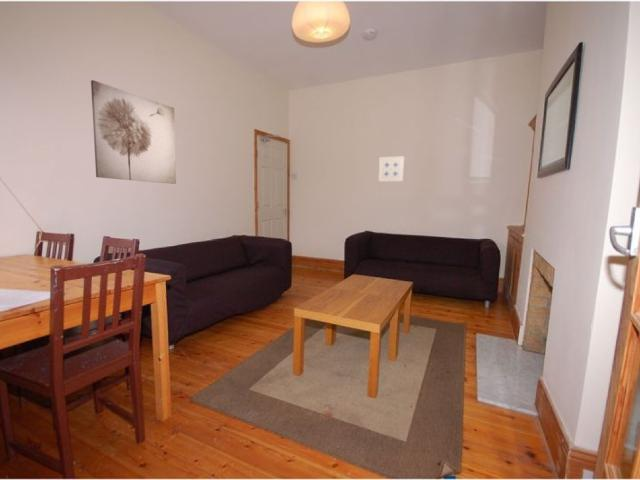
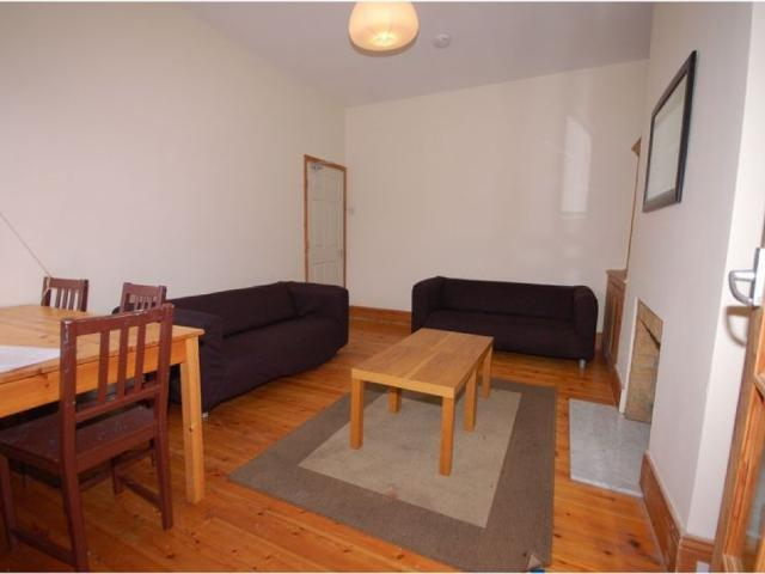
- wall art (139, 139)
- wall art (391, 169)
